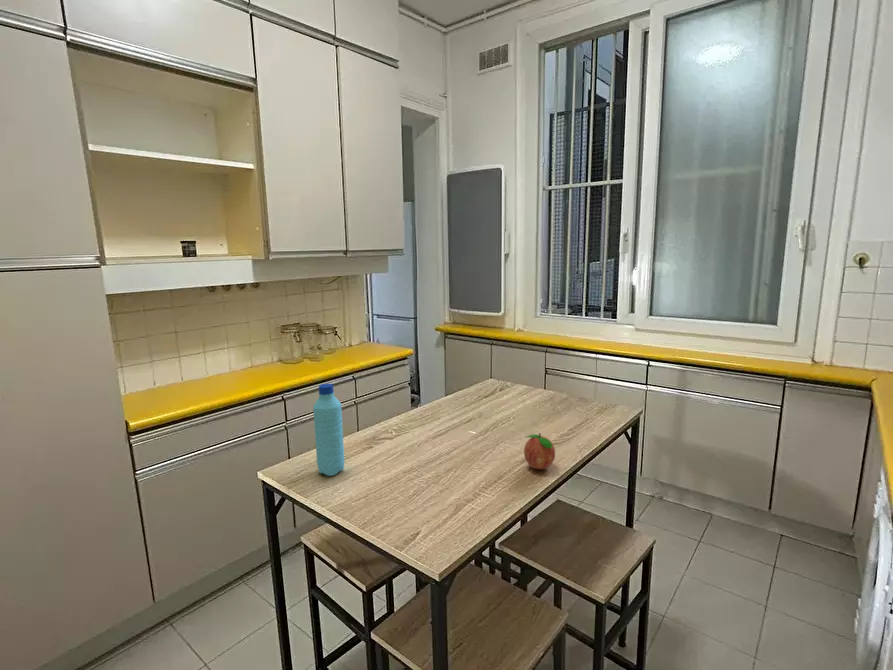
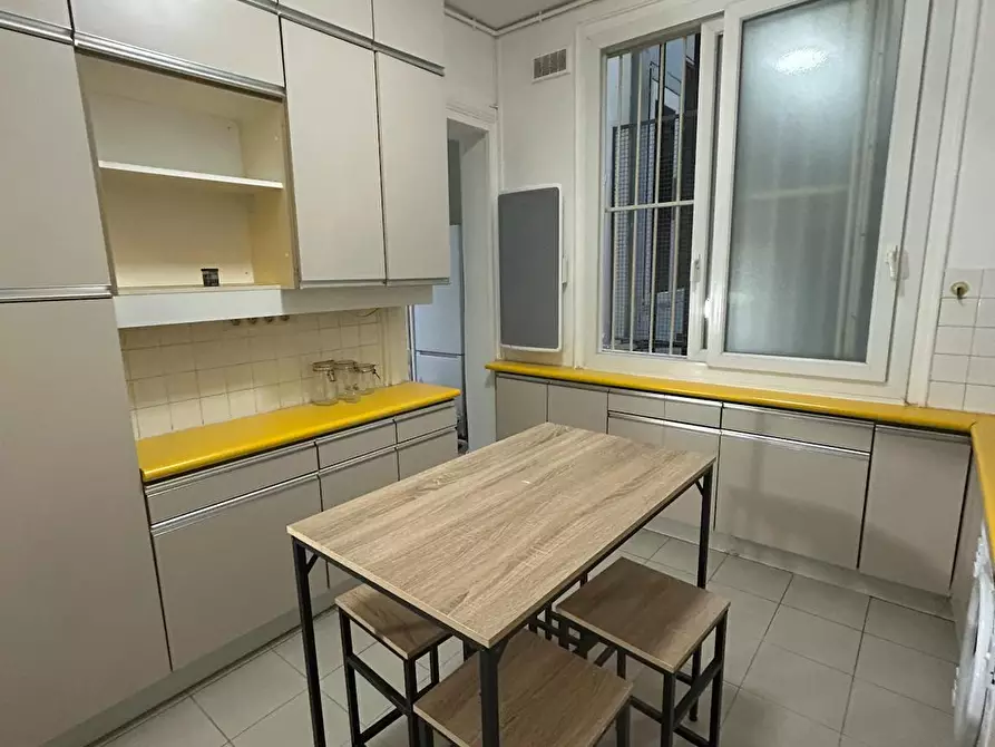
- fruit (539, 450)
- water bottle (328, 428)
